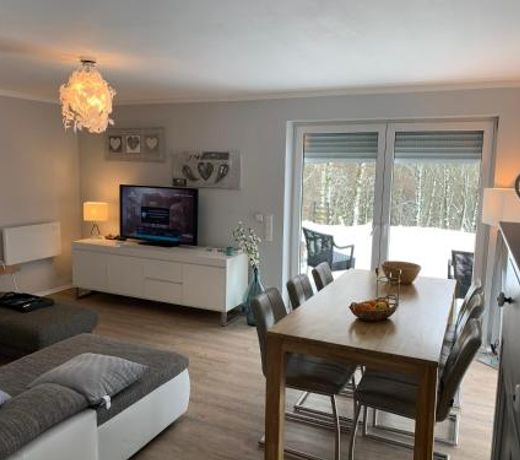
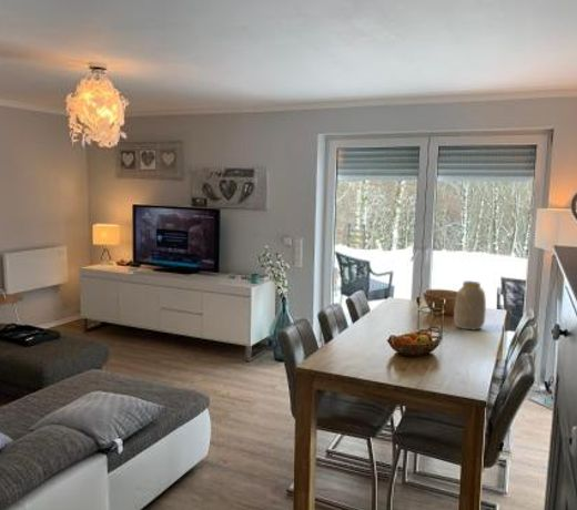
+ vase (469, 304)
